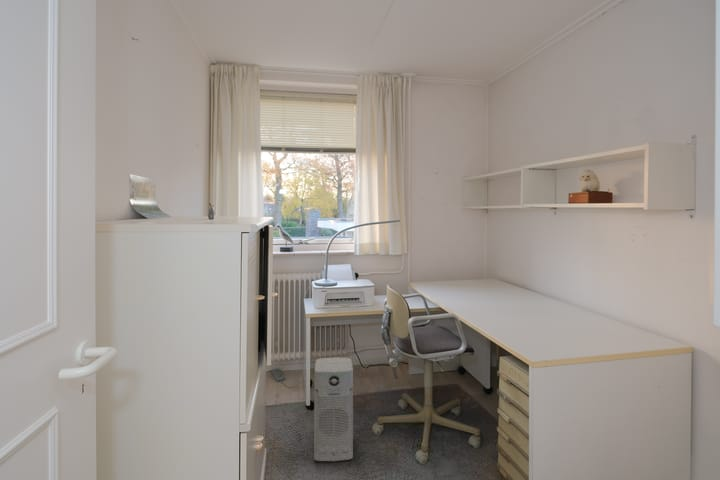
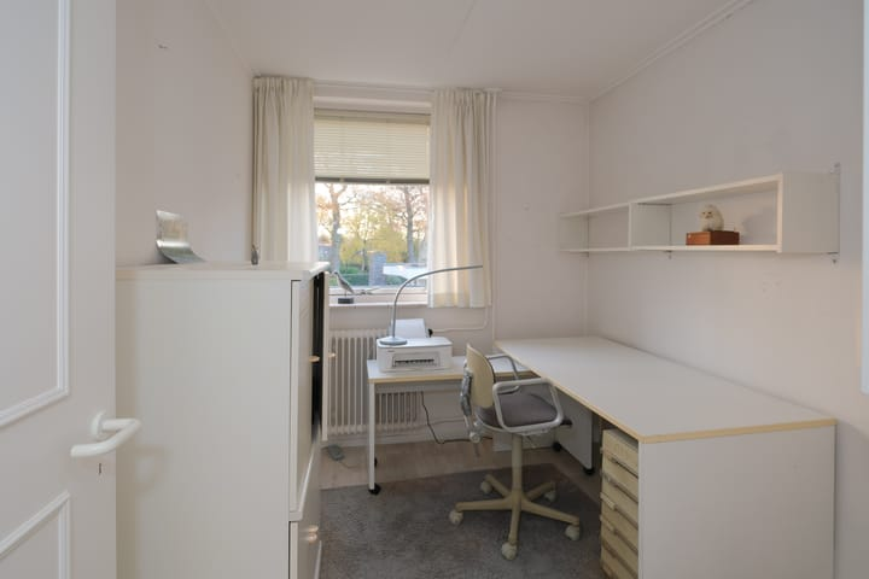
- air purifier (333, 405)
